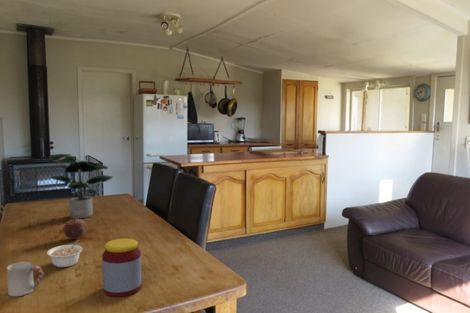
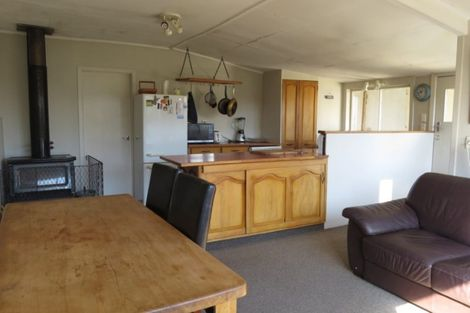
- cup (25, 278)
- legume (65, 254)
- potted plant (81, 185)
- jar (121, 265)
- fruit (75, 227)
